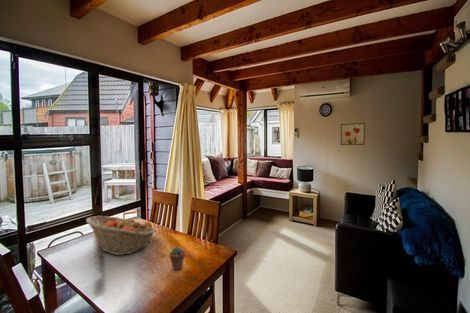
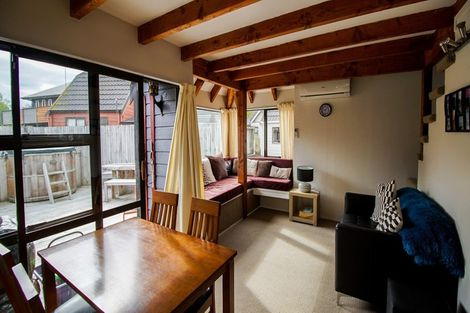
- potted succulent (177, 257)
- fruit basket (122, 230)
- wall art (352, 134)
